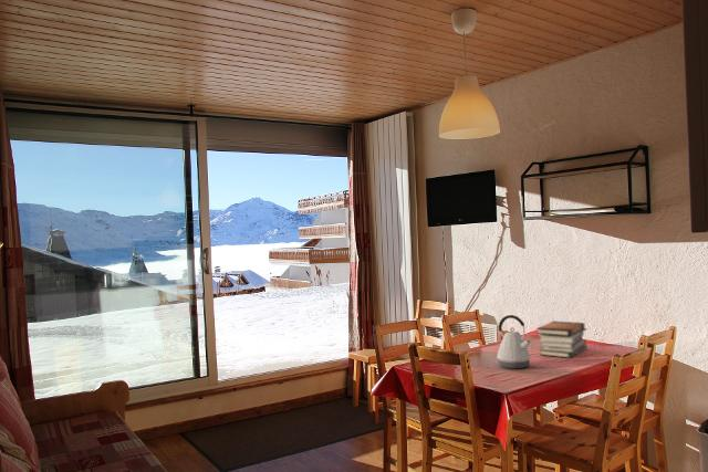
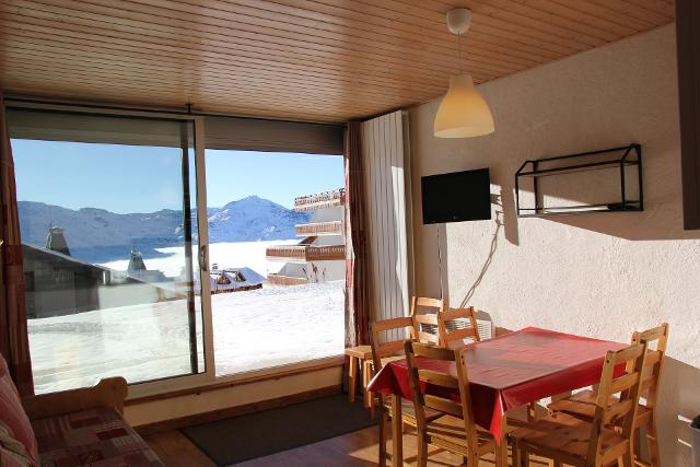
- kettle (513, 340)
- book stack (561, 338)
